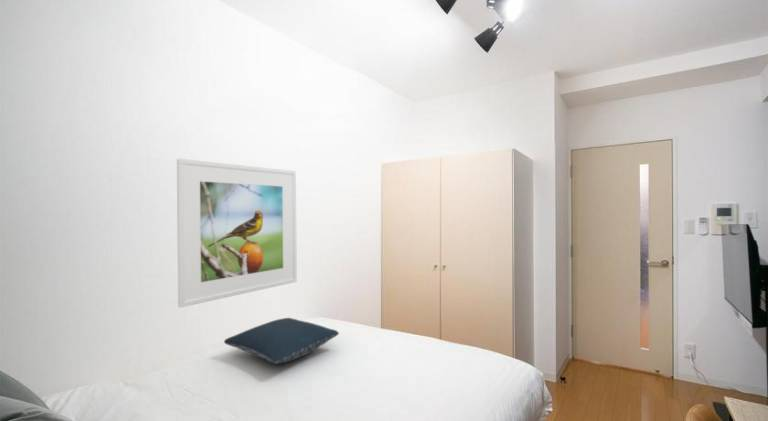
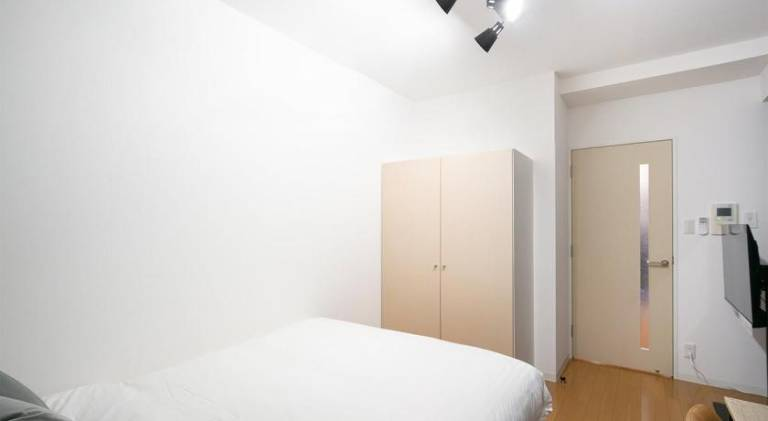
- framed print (245, 229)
- pillow (283, 338)
